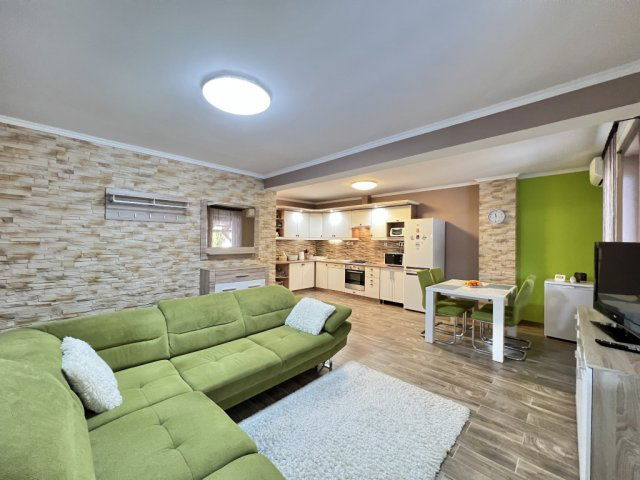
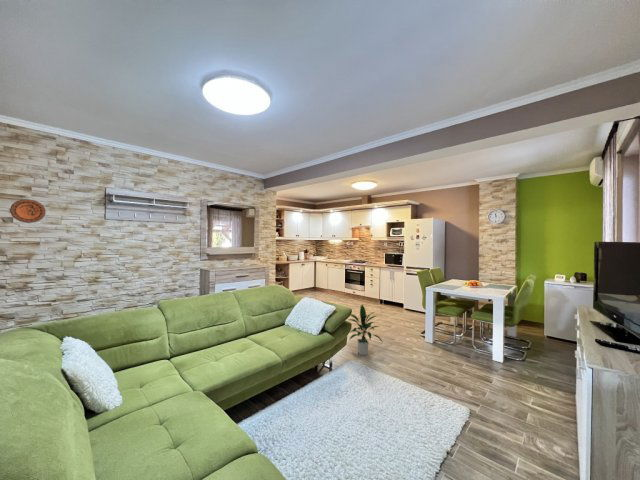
+ decorative plate (28, 211)
+ indoor plant (364, 330)
